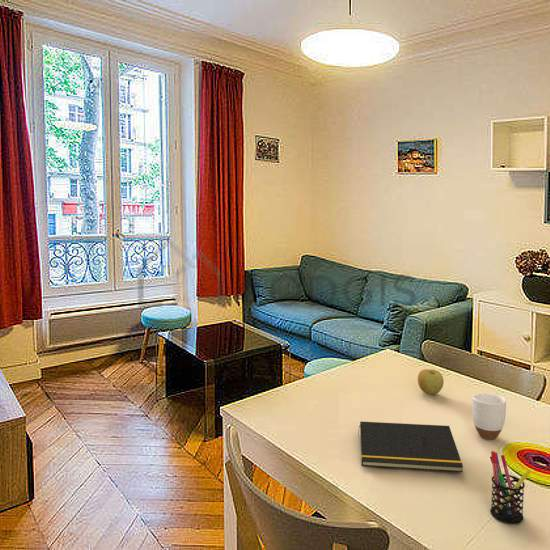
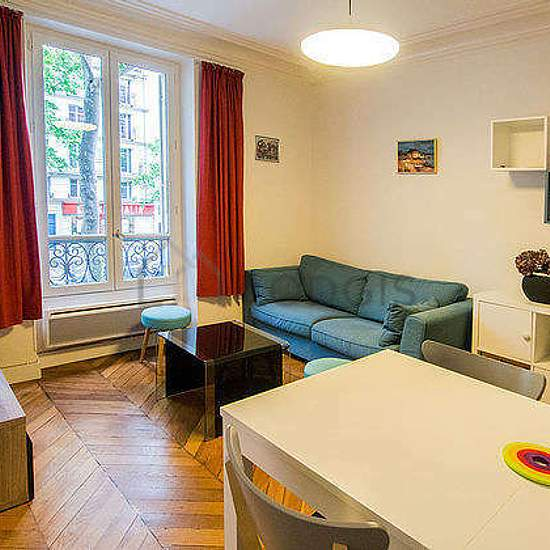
- pen holder (504, 486)
- notepad (407, 444)
- apple (430, 382)
- mug (486, 414)
